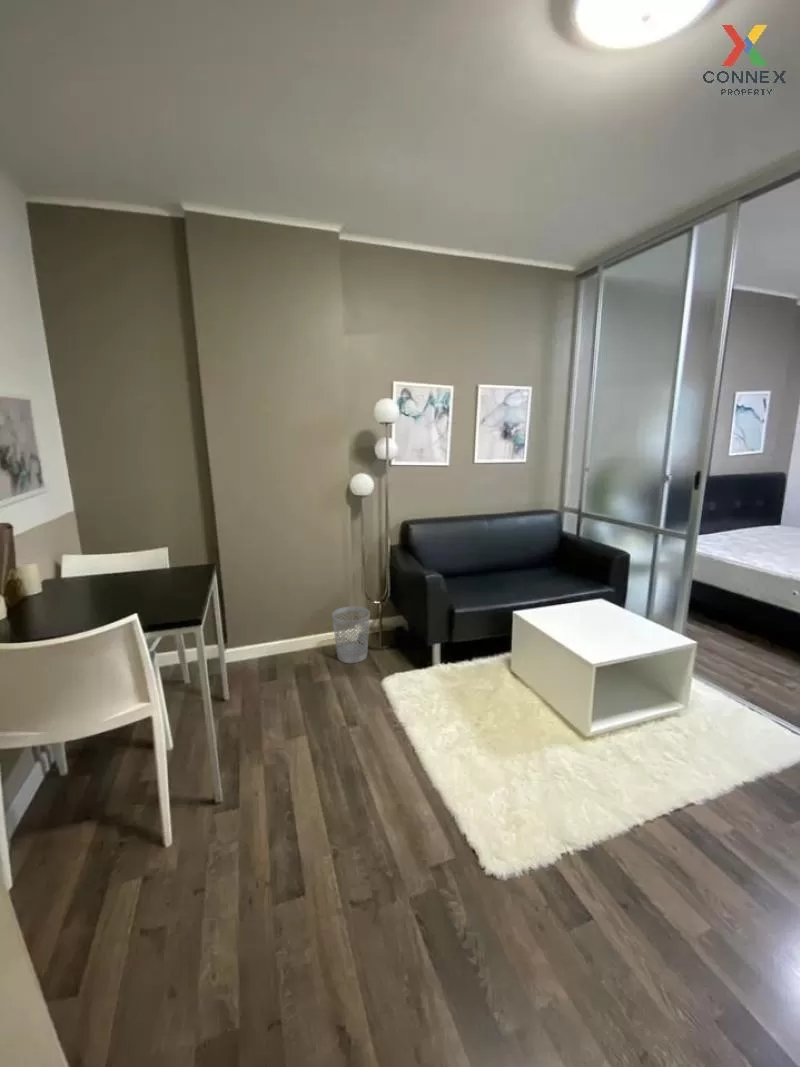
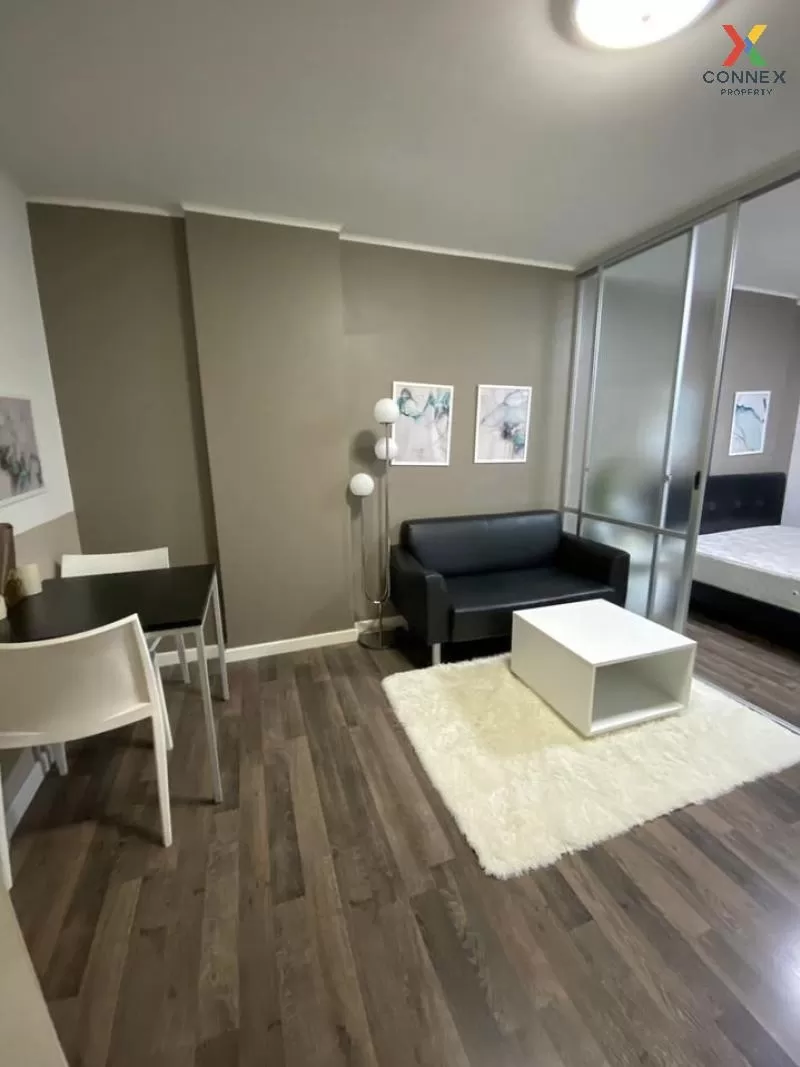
- wastebasket (351, 635)
